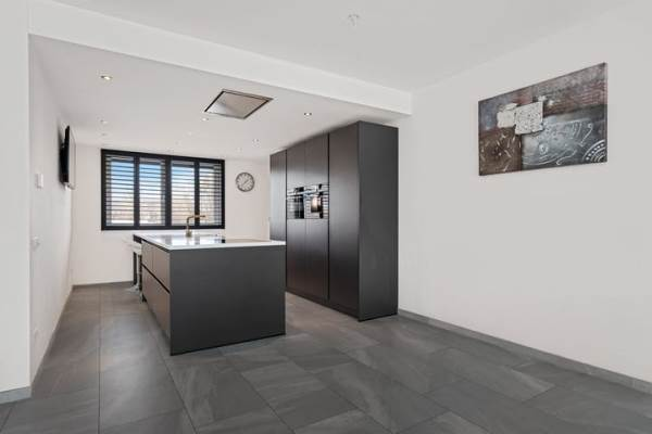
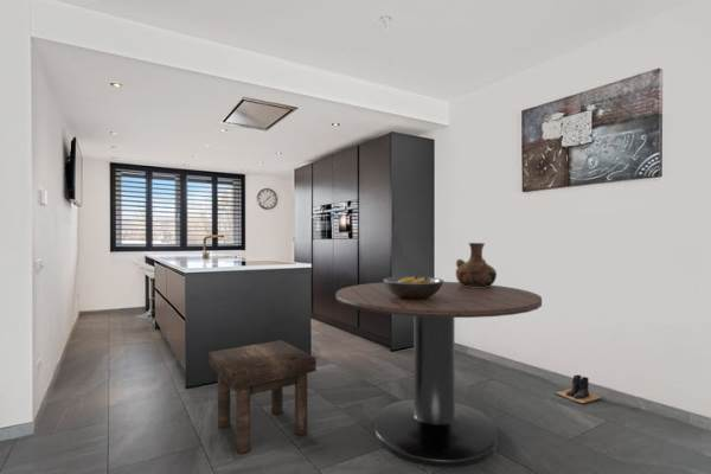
+ dining table (434, 363)
+ boots (578, 386)
+ stool (261, 391)
+ fruit bowl (412, 286)
+ vase (475, 263)
